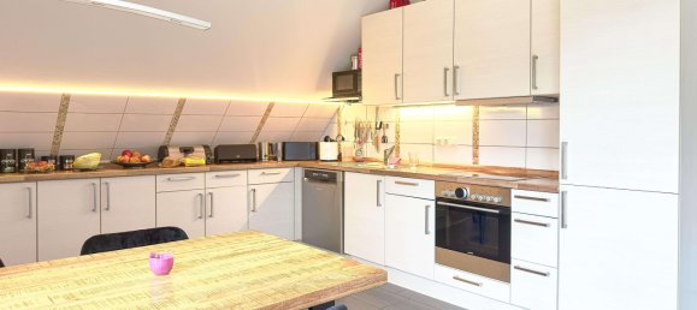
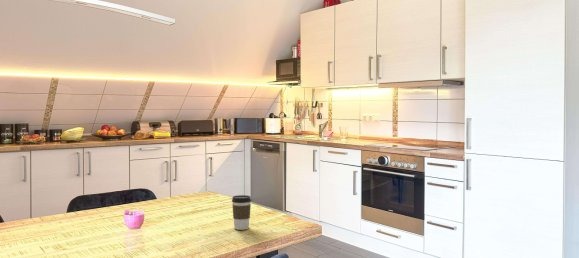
+ coffee cup (241, 212)
